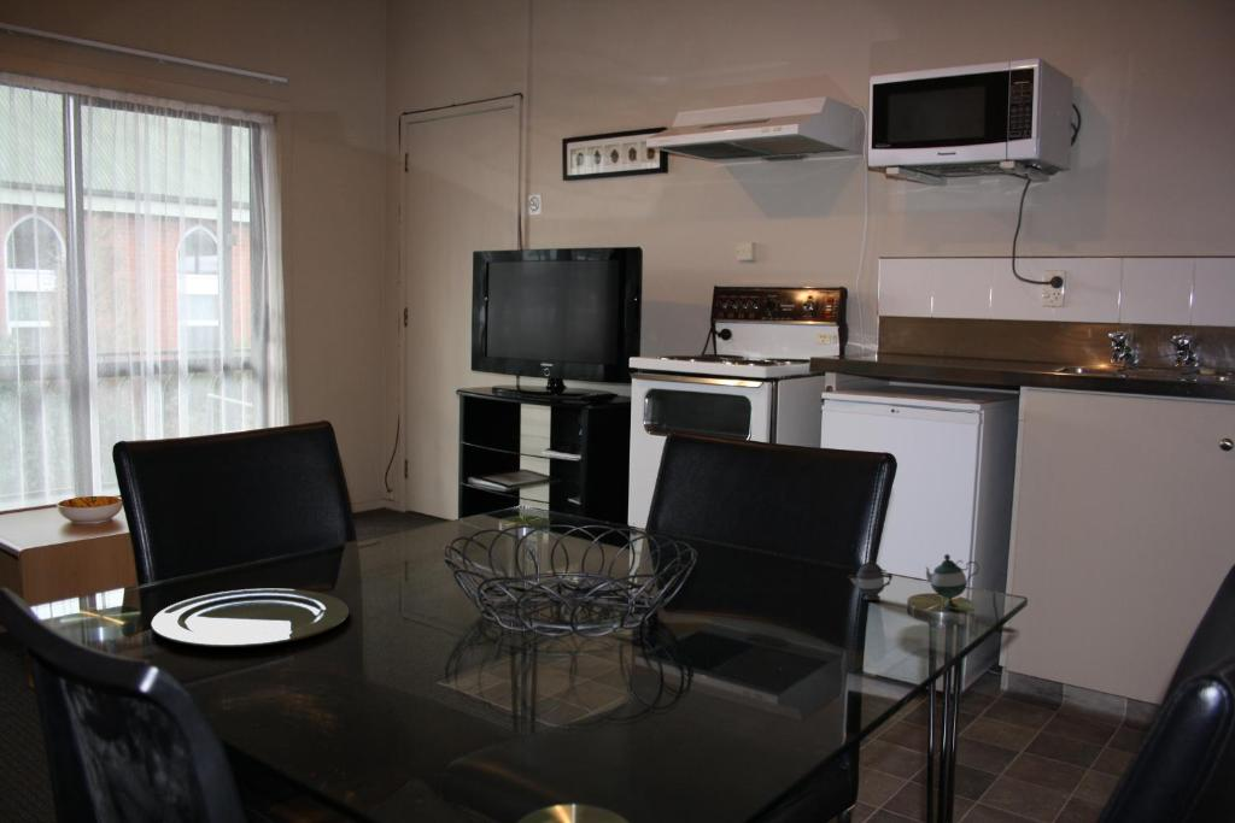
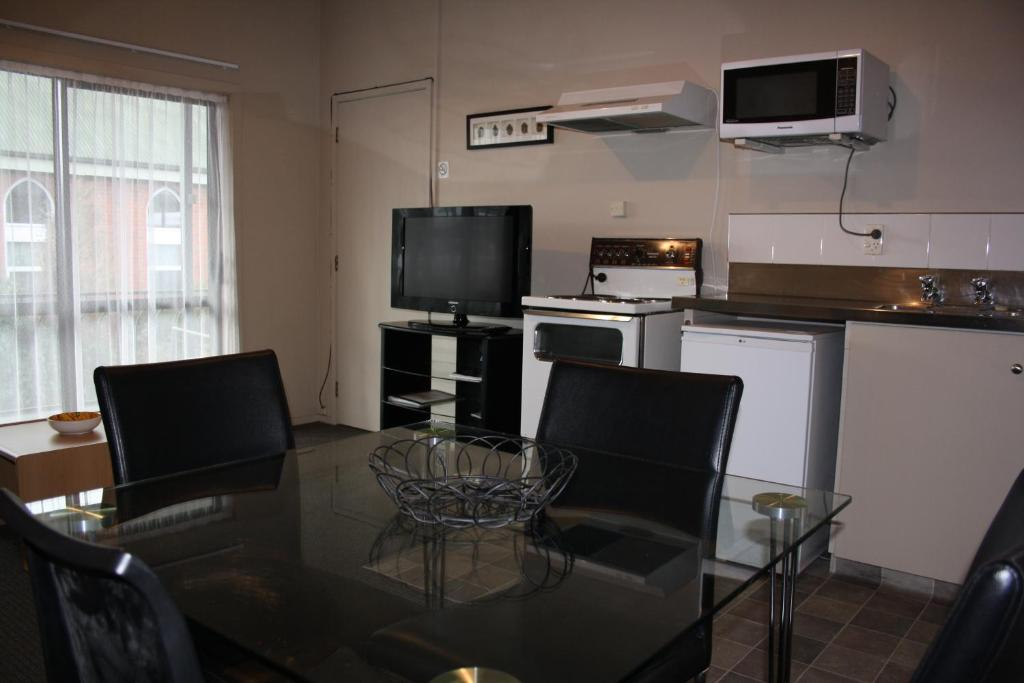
- plate (252, 616)
- teapot (926, 576)
